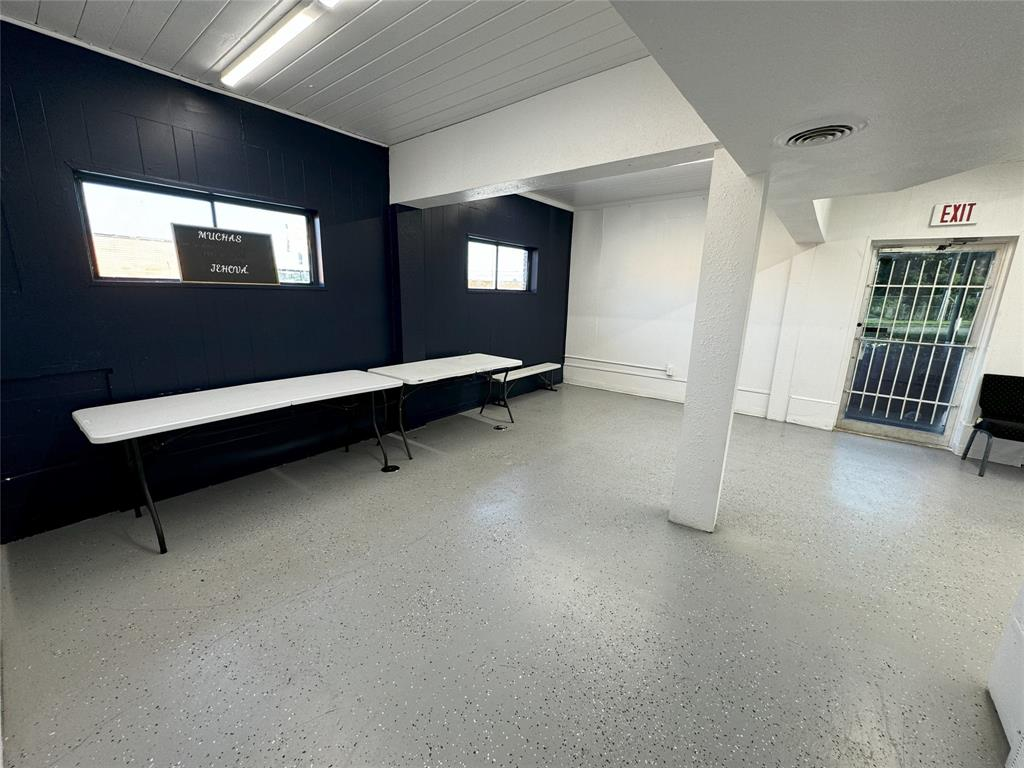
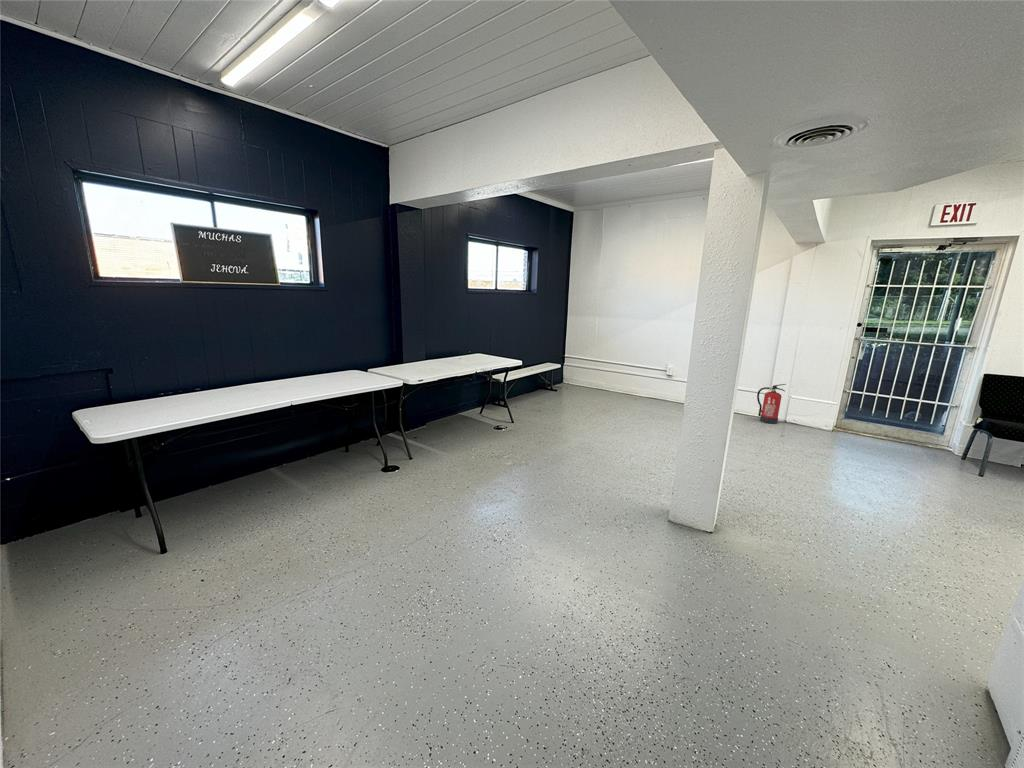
+ fire extinguisher (769, 401)
